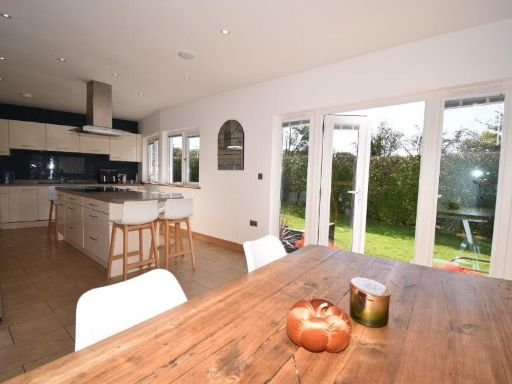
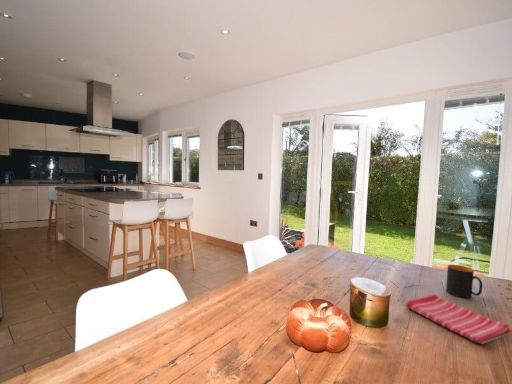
+ dish towel (453, 315)
+ mug (464, 282)
